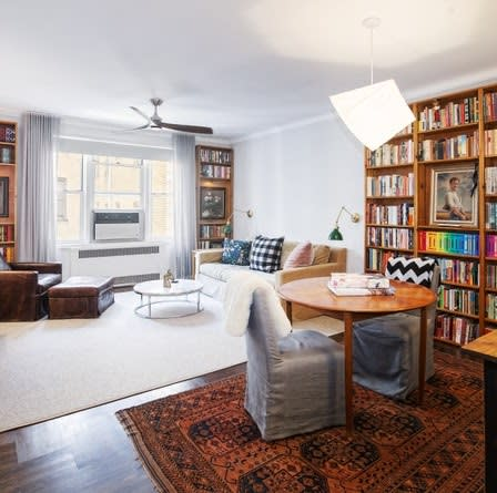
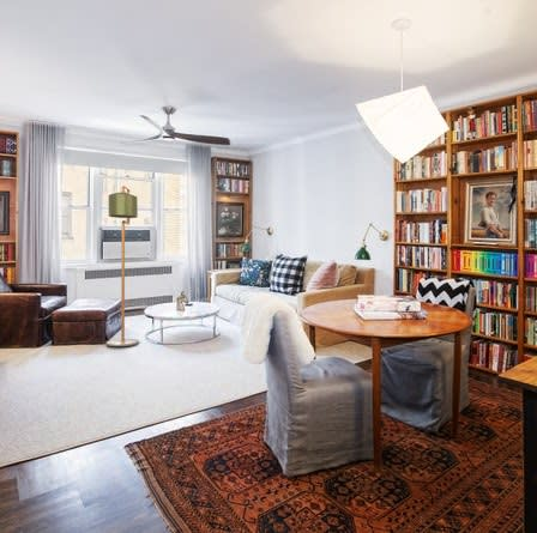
+ floor lamp (123, 264)
